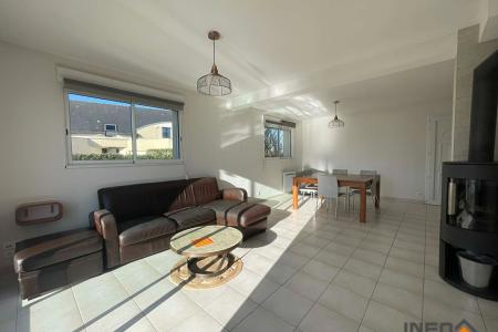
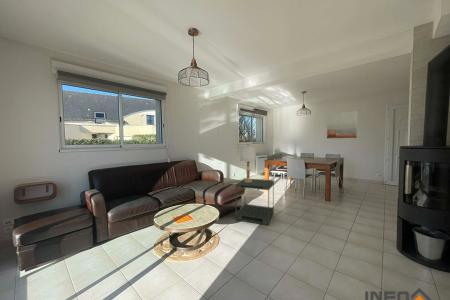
+ side table (255, 205)
+ wall art (341, 125)
+ lamp (248, 162)
